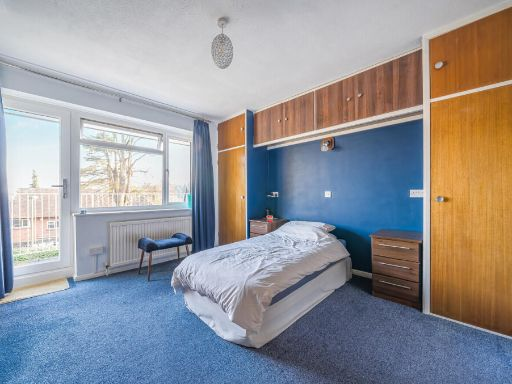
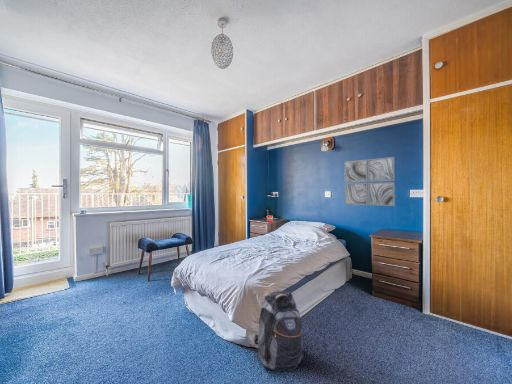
+ backpack (280, 324)
+ wall art (367, 181)
